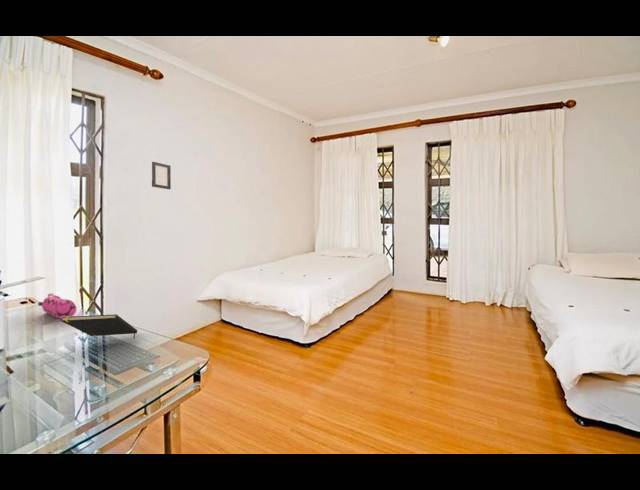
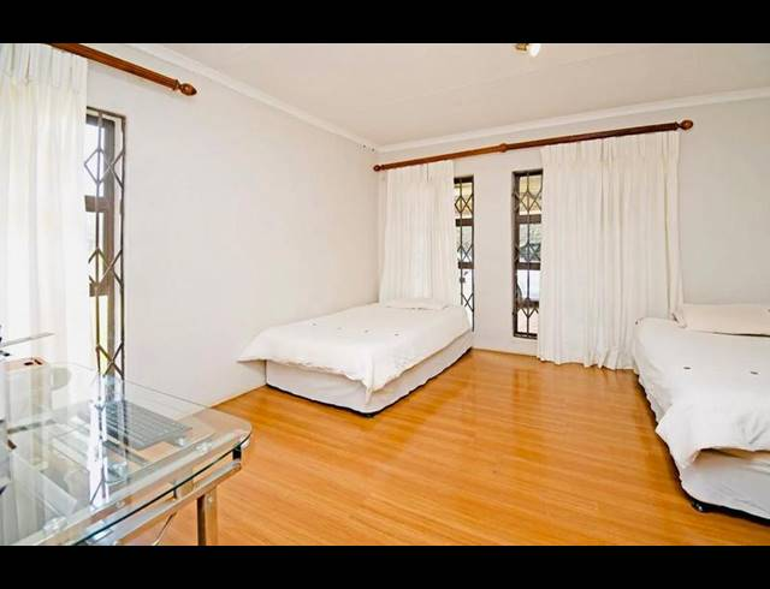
- picture frame (161, 175)
- notepad (103, 329)
- pencil case (58, 305)
